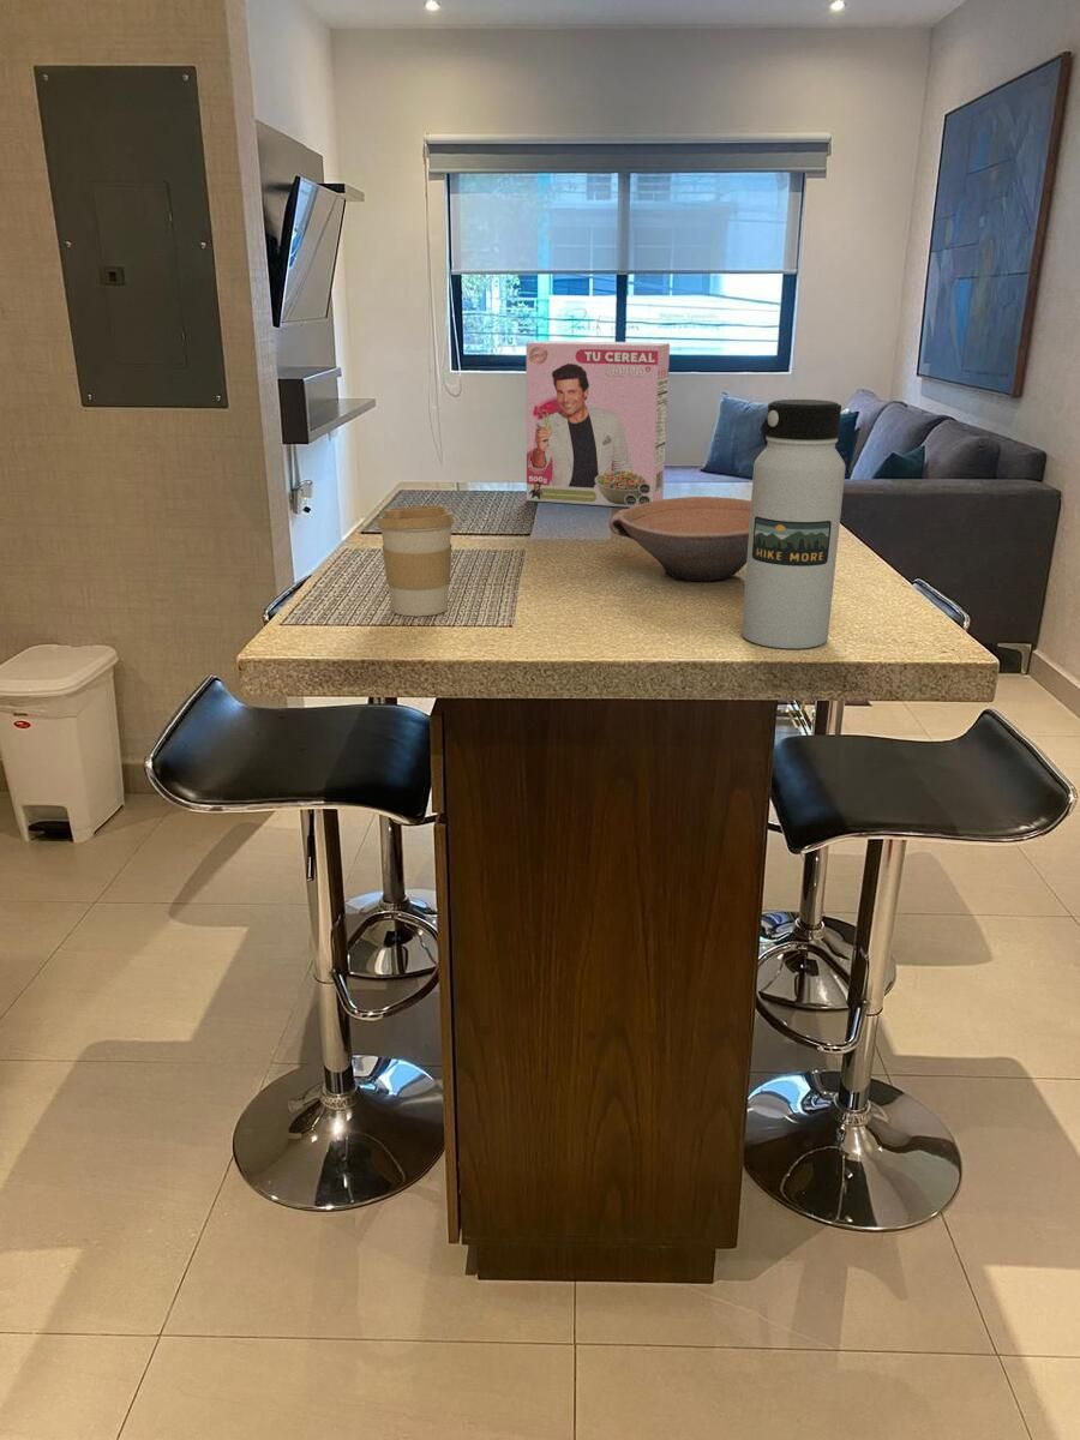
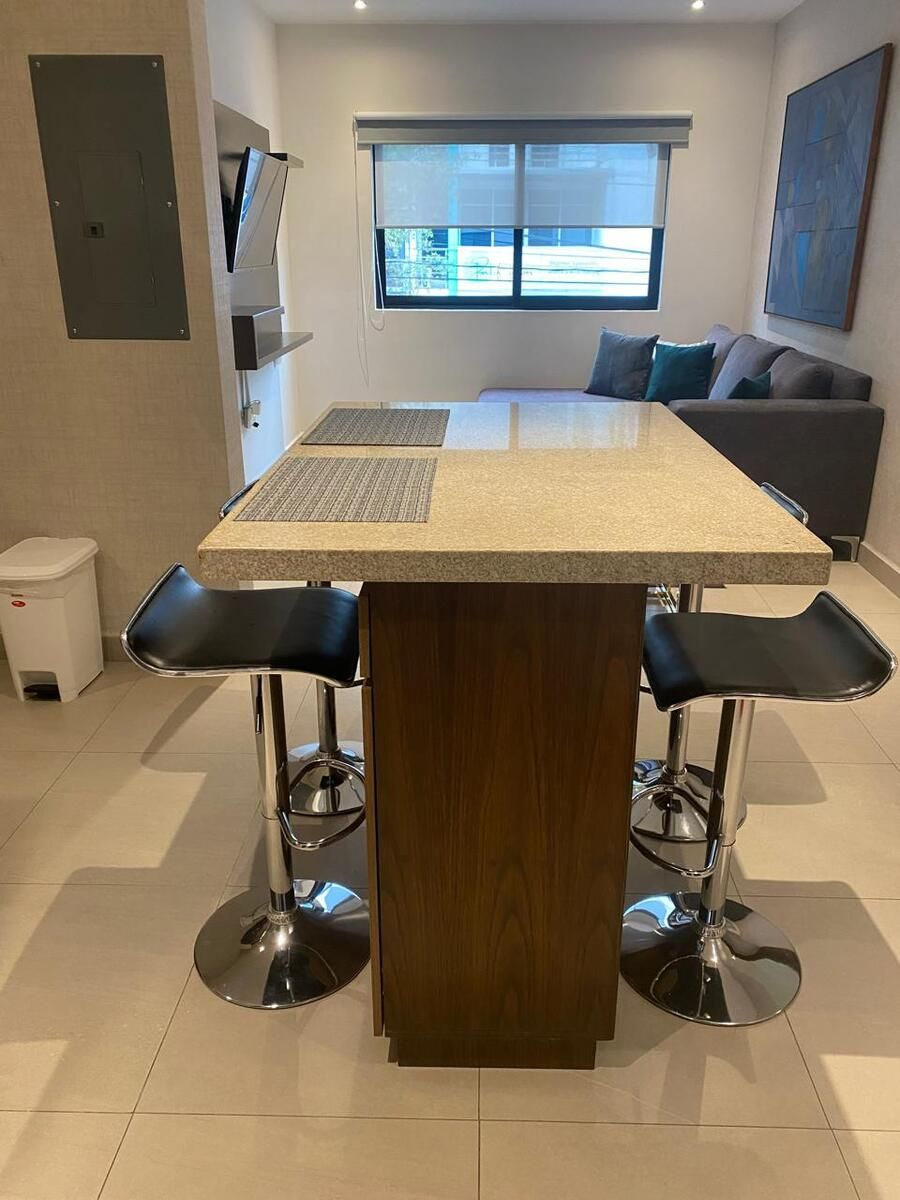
- bowl (702, 541)
- water bottle (793, 523)
- cereal box (595, 424)
- coffee cup (416, 557)
